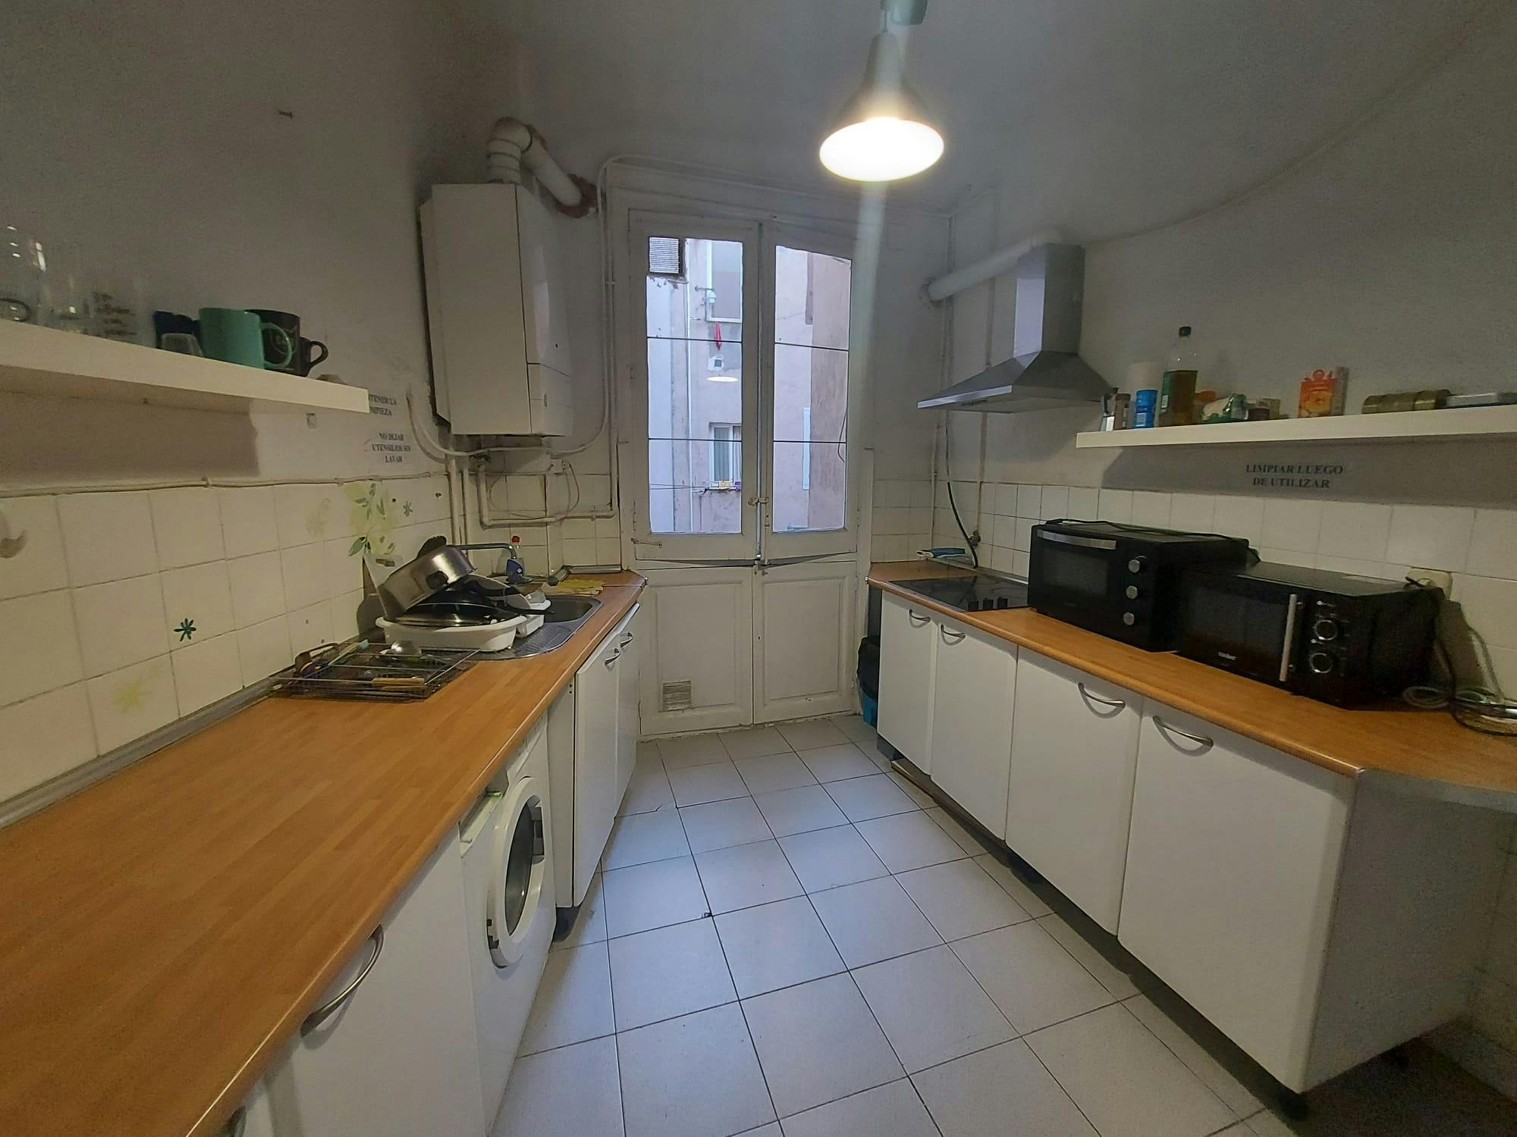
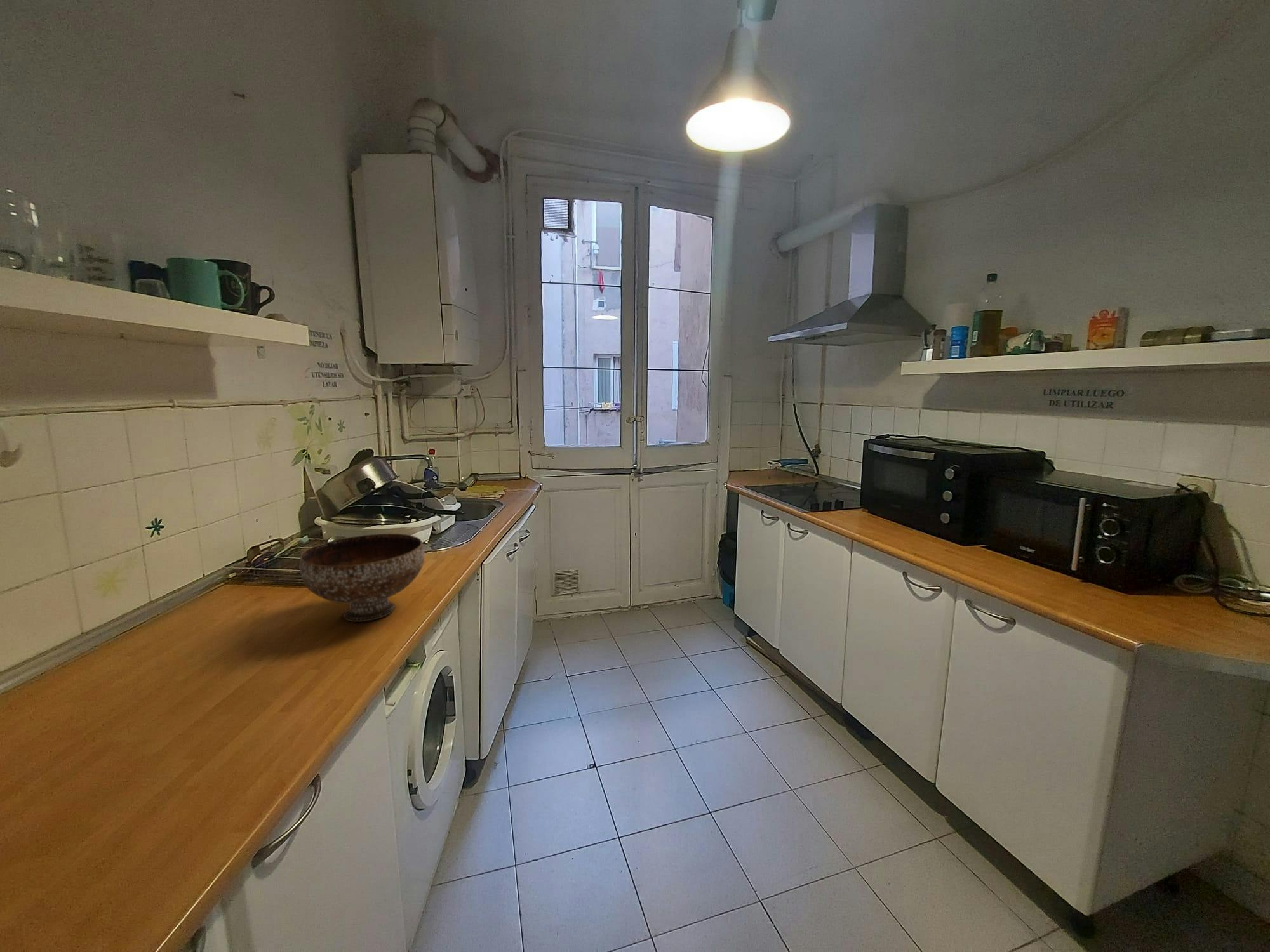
+ bowl (366, 579)
